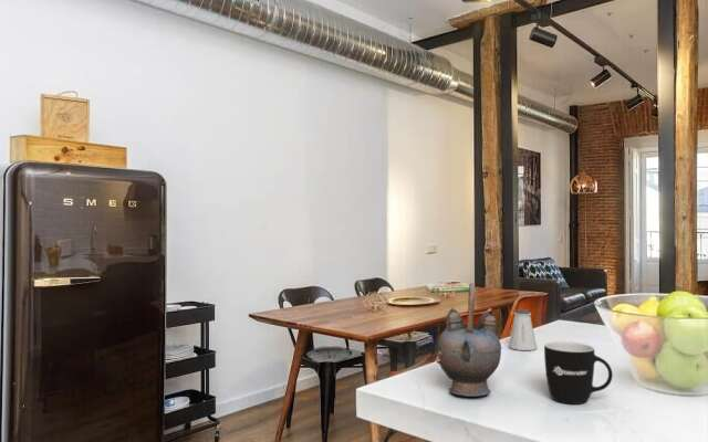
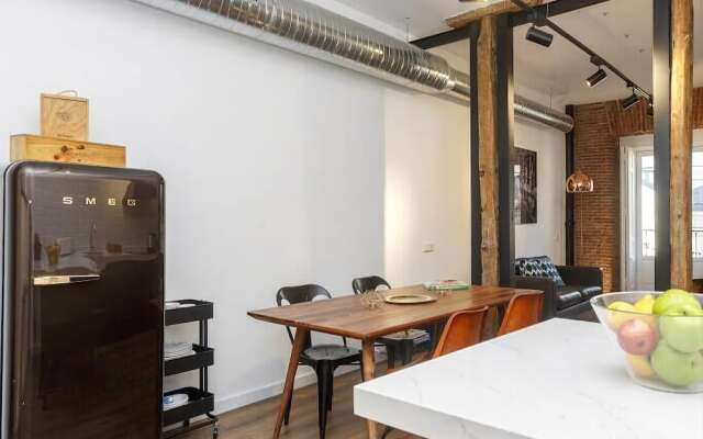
- teapot (468, 339)
- saltshaker (522, 328)
- mug (577, 373)
